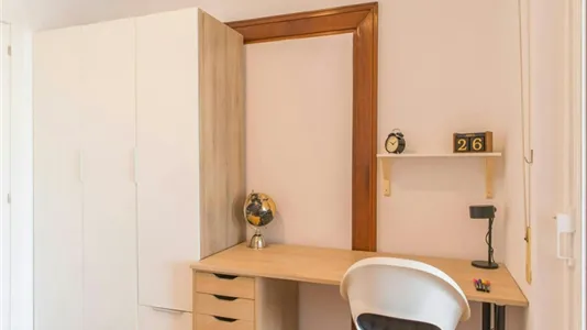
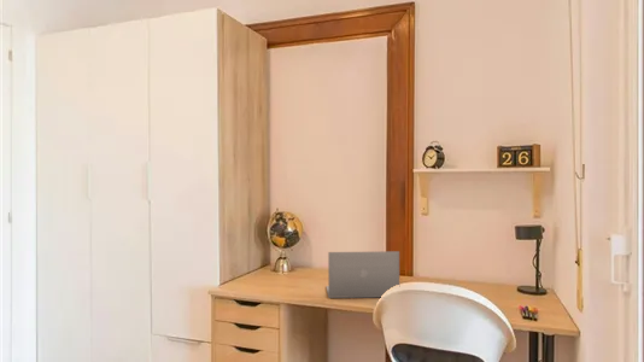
+ laptop (361, 269)
